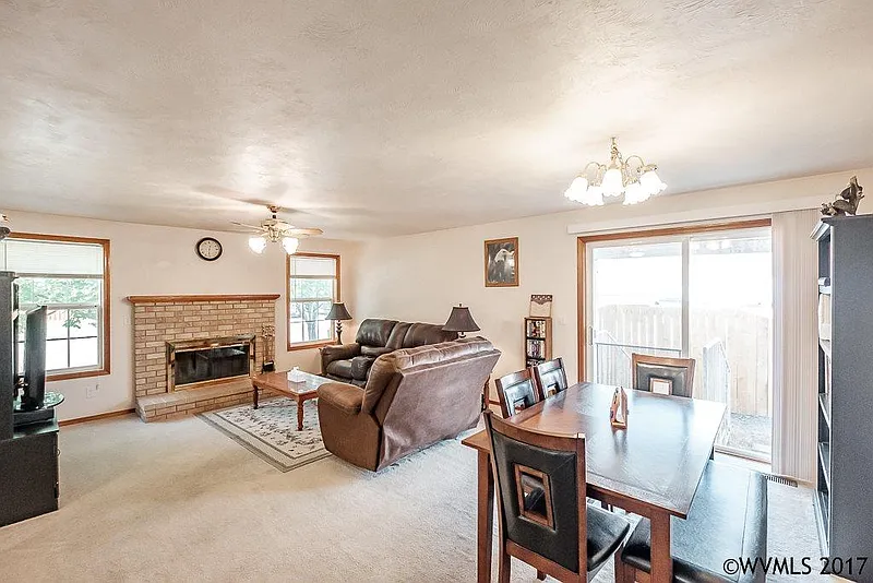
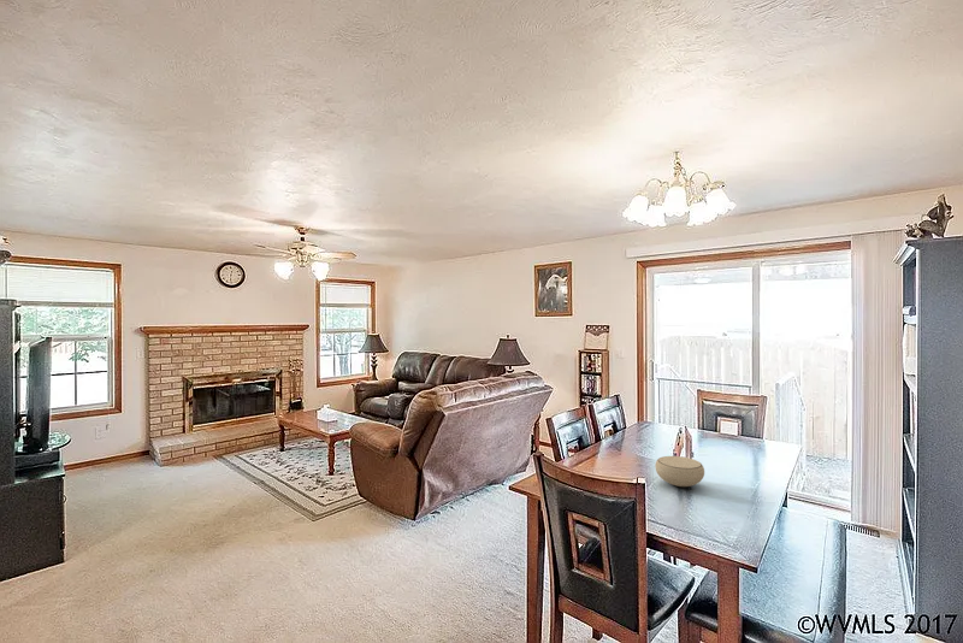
+ bowl (679, 472)
